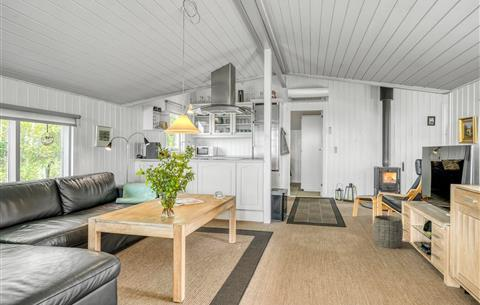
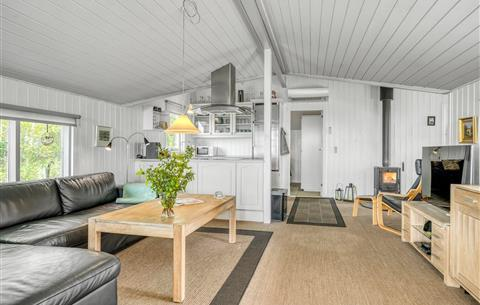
- woven basket (387, 231)
